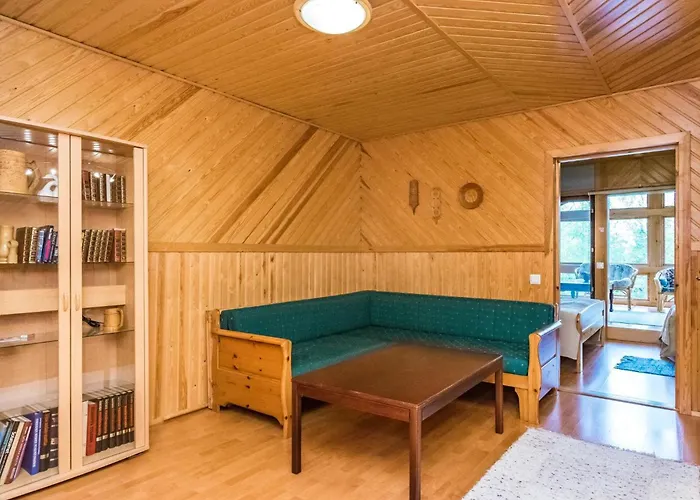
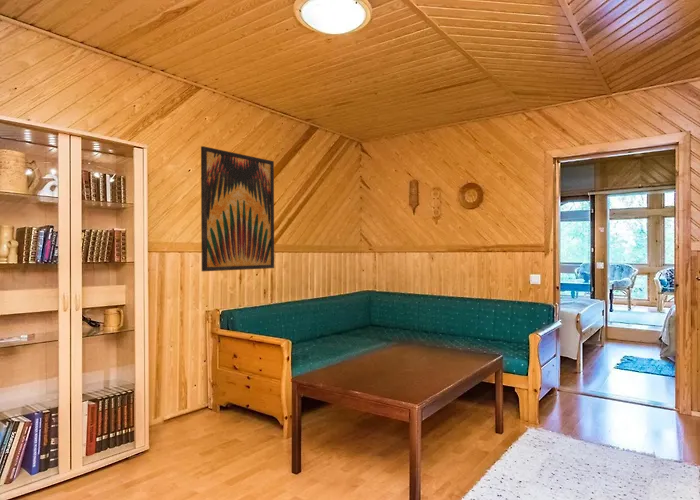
+ wall art (240, 212)
